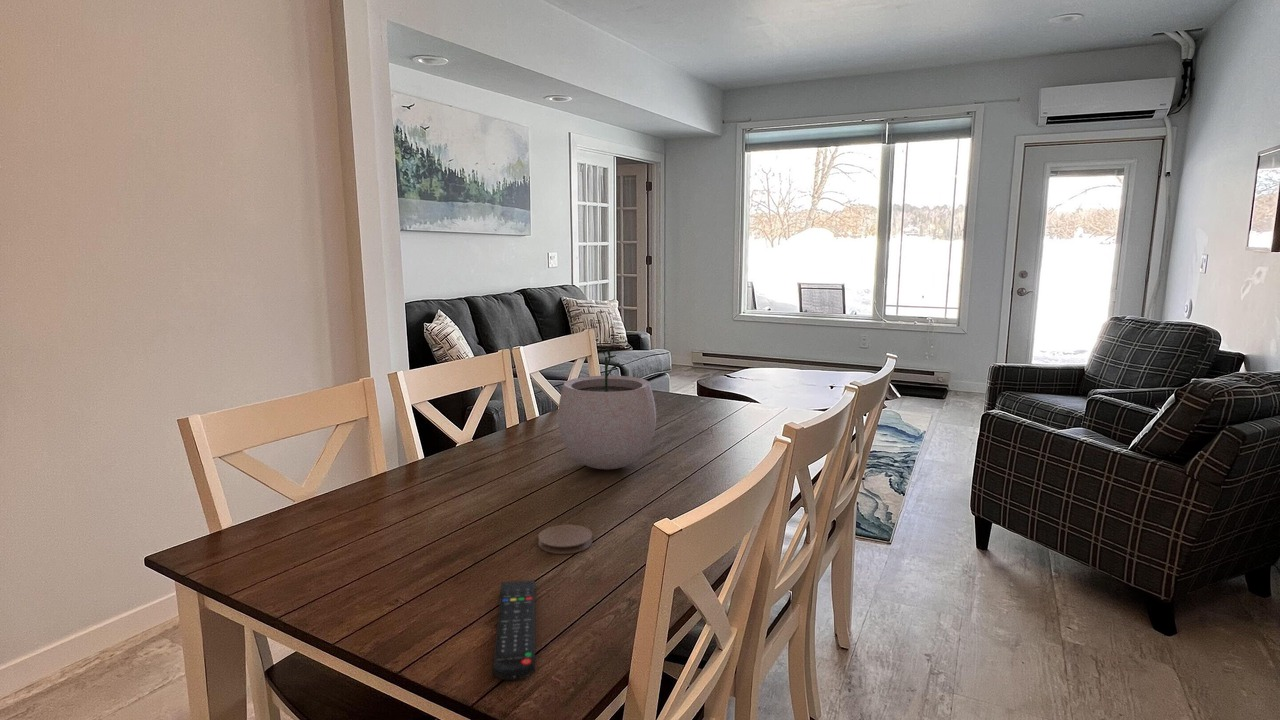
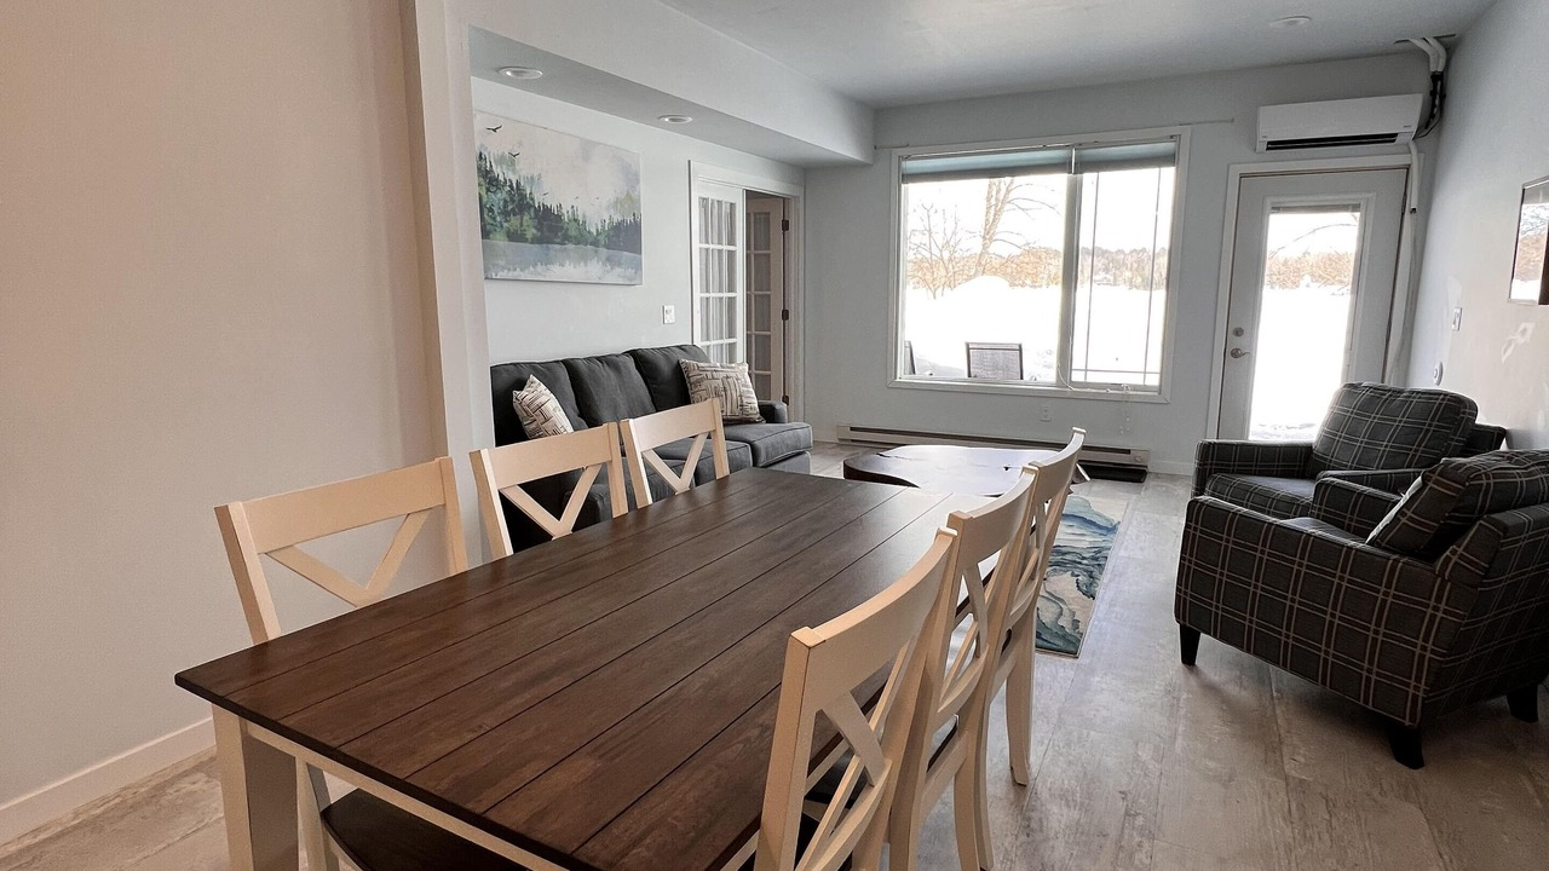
- remote control (516, 624)
- coaster (565, 538)
- plant pot (607, 406)
